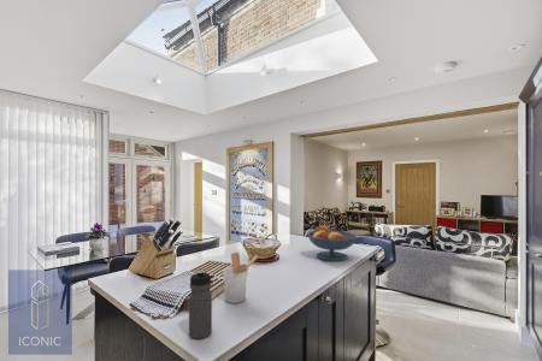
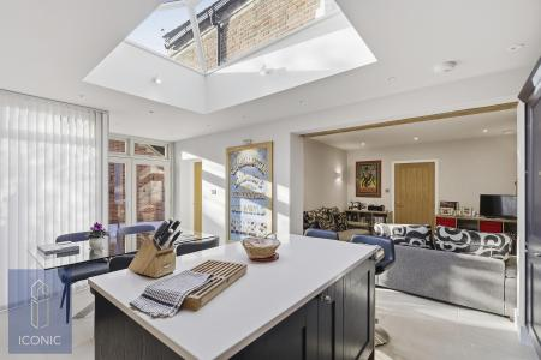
- utensil holder (241, 276)
- water bottle (200, 301)
- fruit bowl (331, 242)
